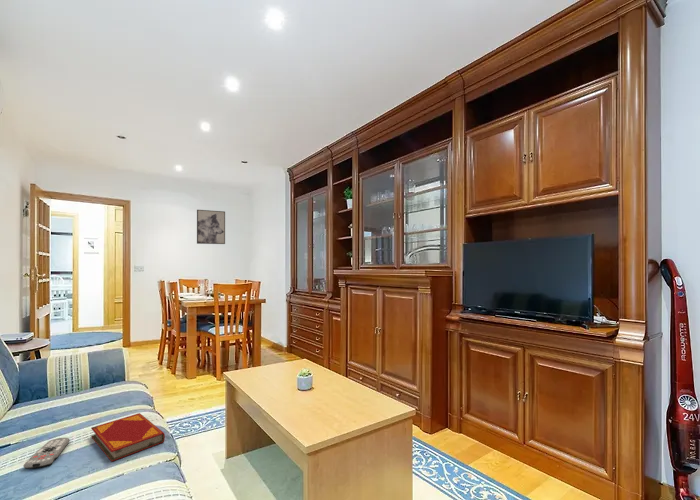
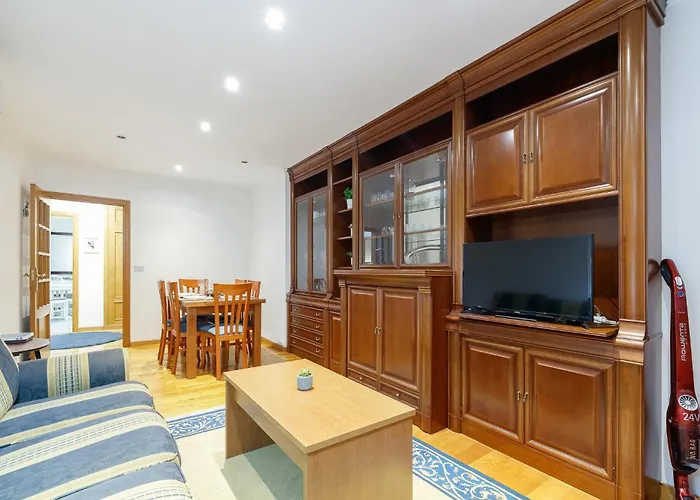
- wall art (211, 227)
- hardback book (127, 434)
- remote control (49, 451)
